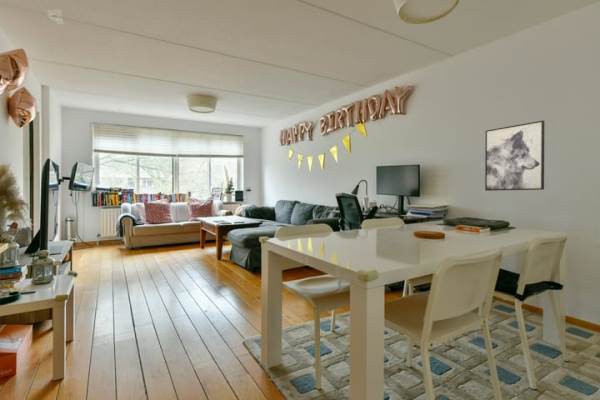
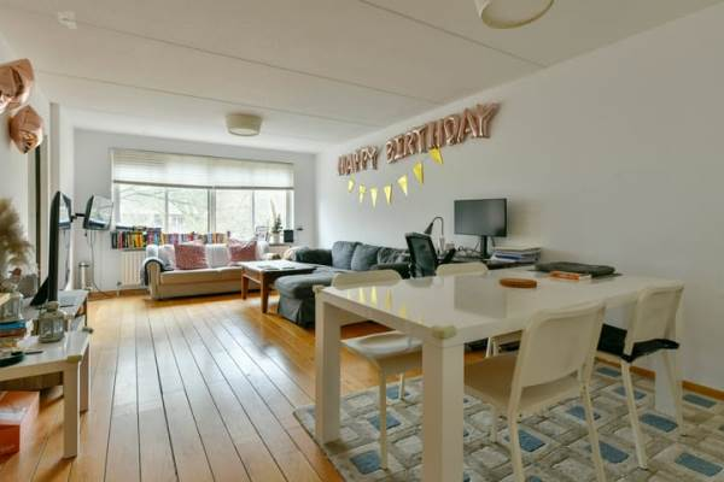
- wall art (512, 158)
